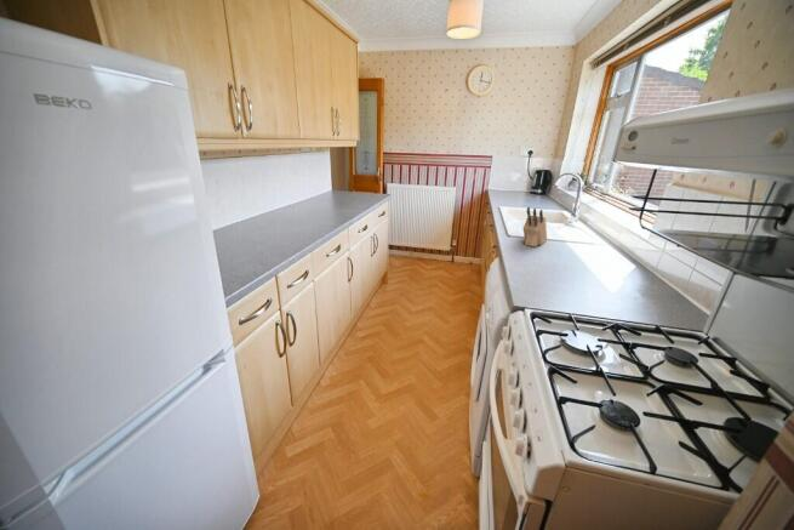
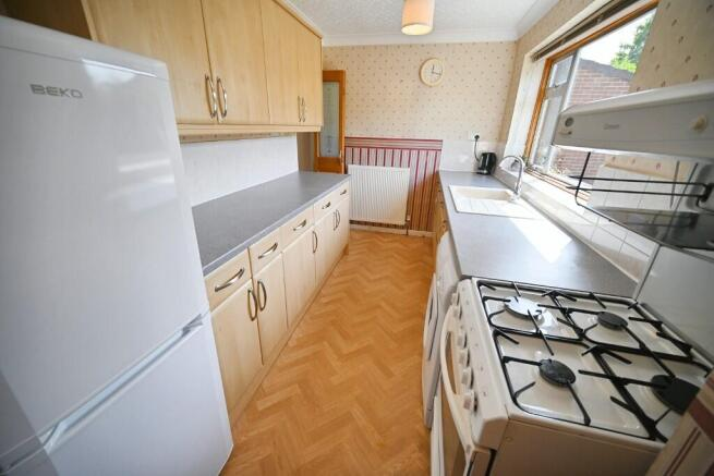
- knife block (536, 224)
